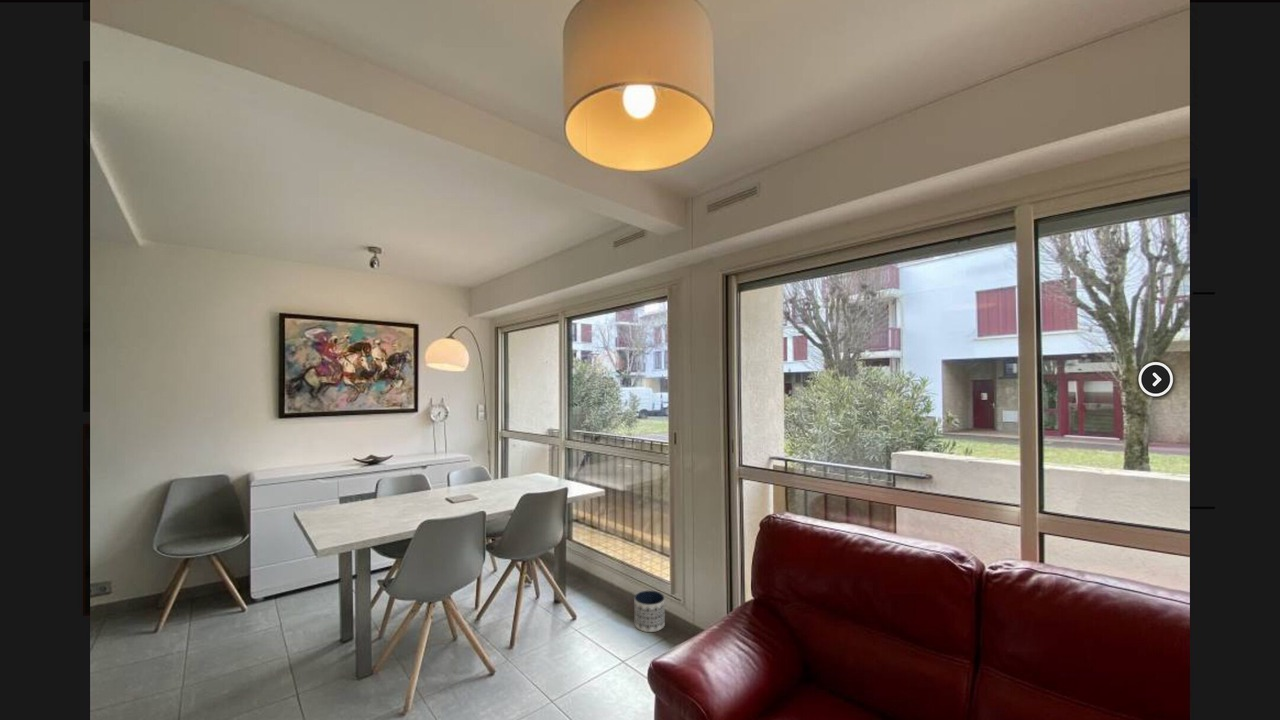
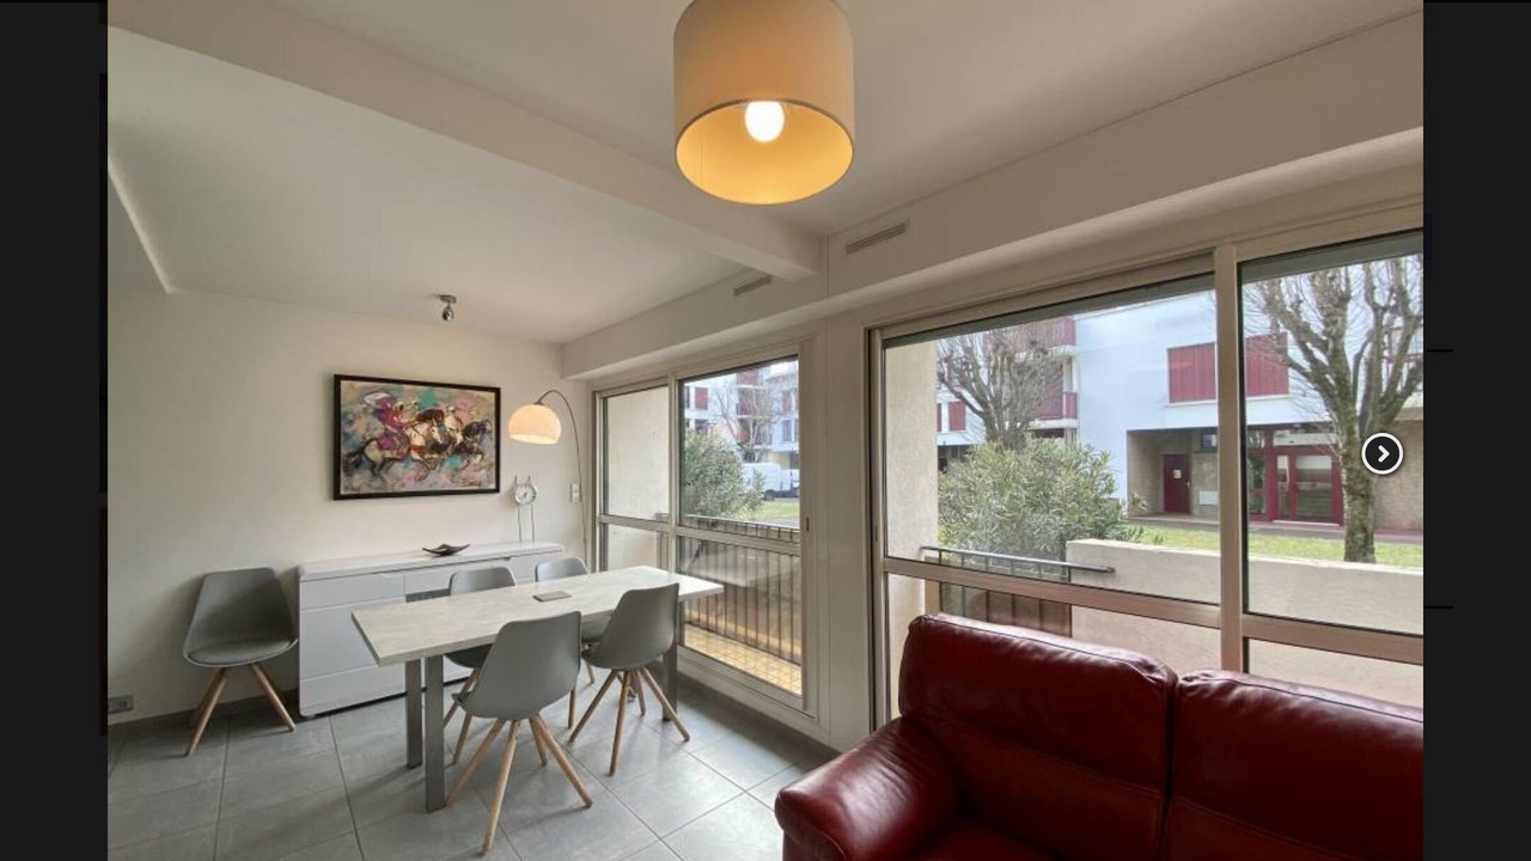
- planter (649, 611)
